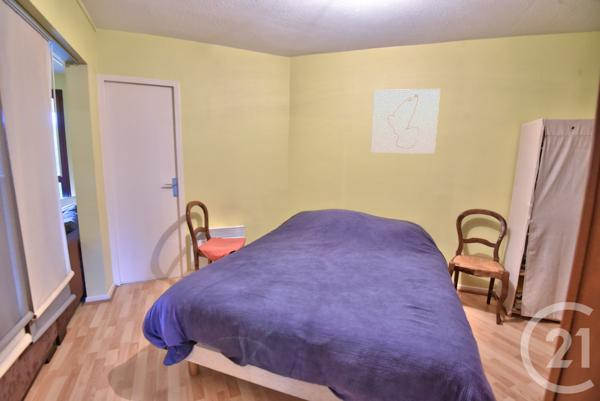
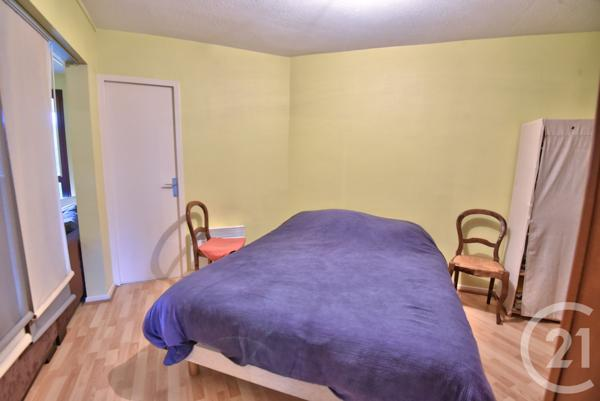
- wall art (403, 122)
